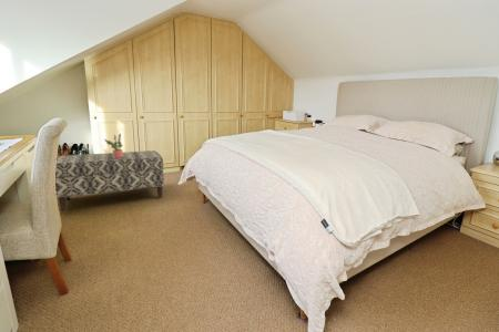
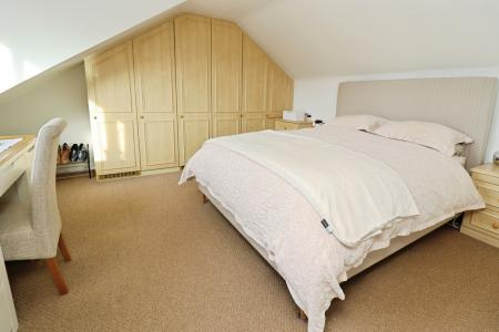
- bench (112, 177)
- potted plant (115, 146)
